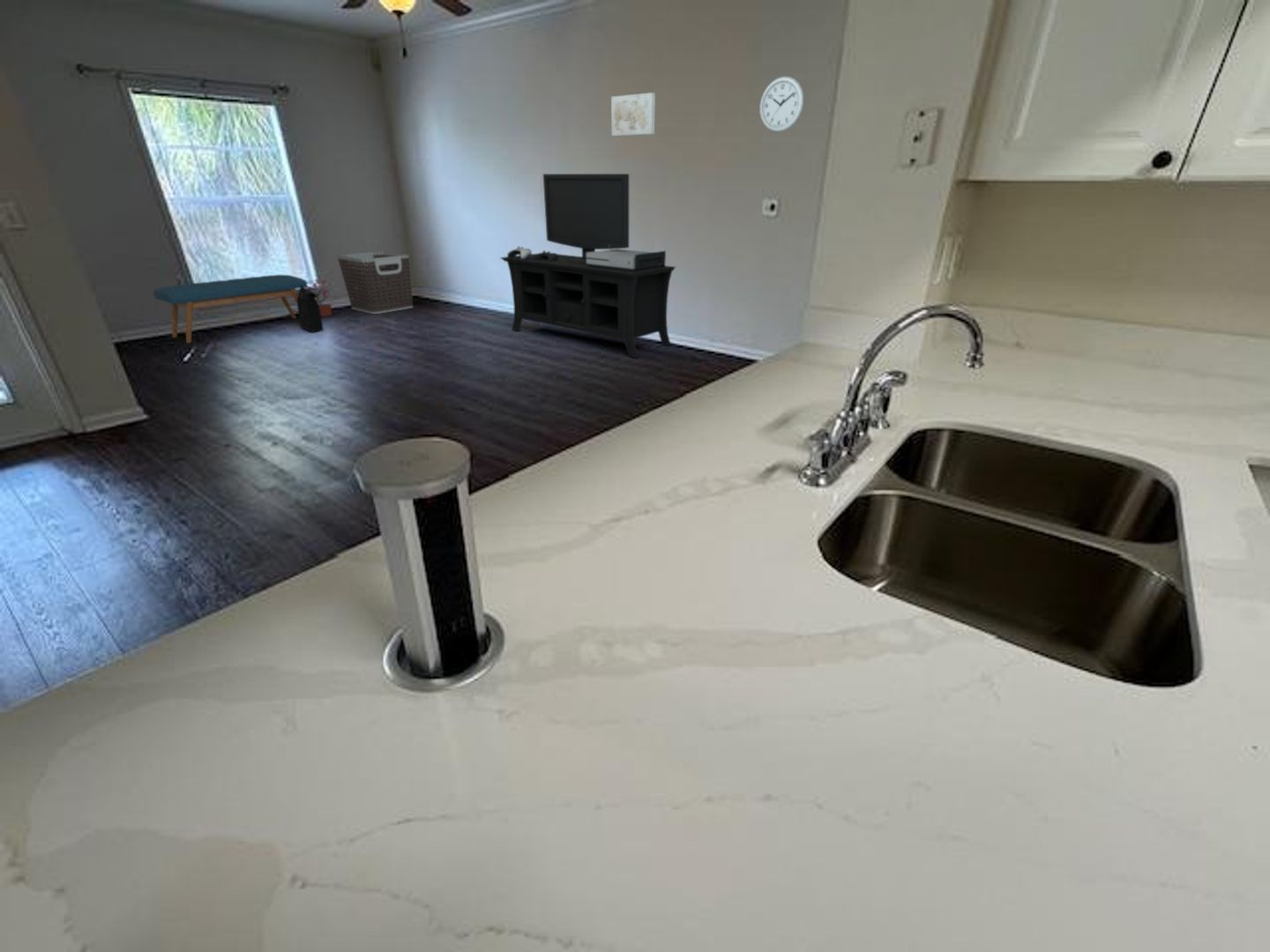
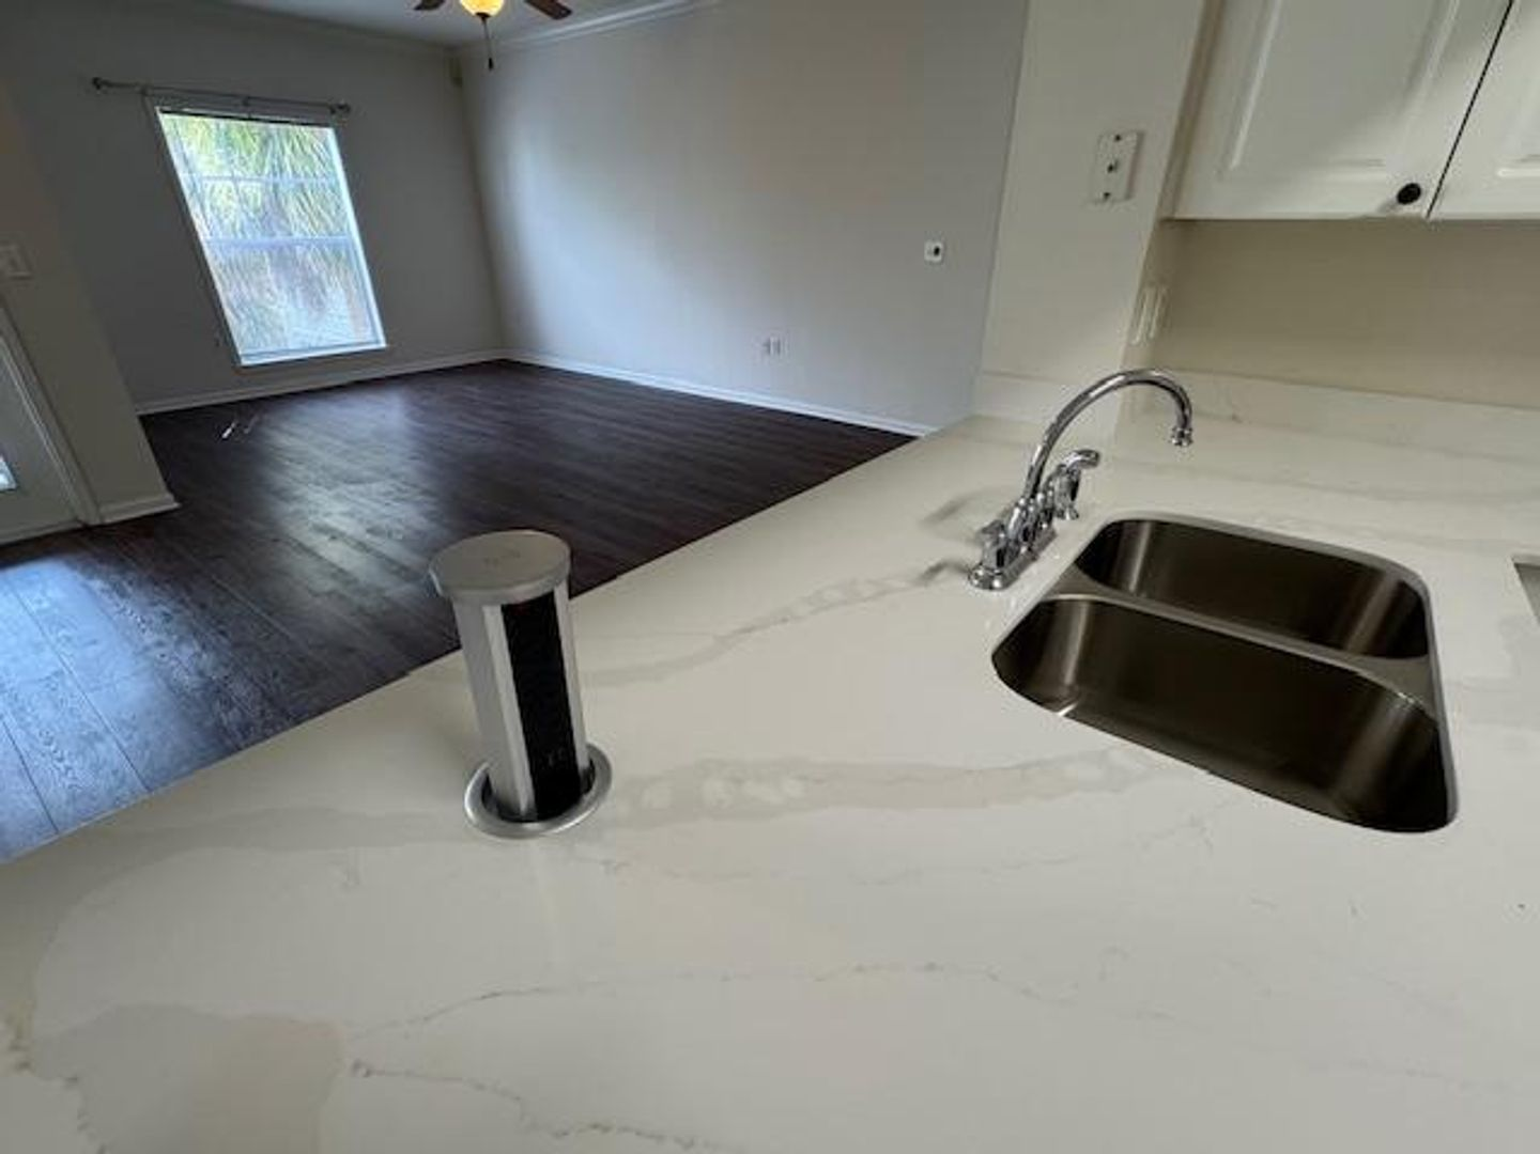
- bench (239, 301)
- wall art (632, 115)
- wall clock (781, 104)
- backpack (308, 308)
- media console (583, 260)
- clothes hamper (377, 281)
- potted plant (323, 299)
